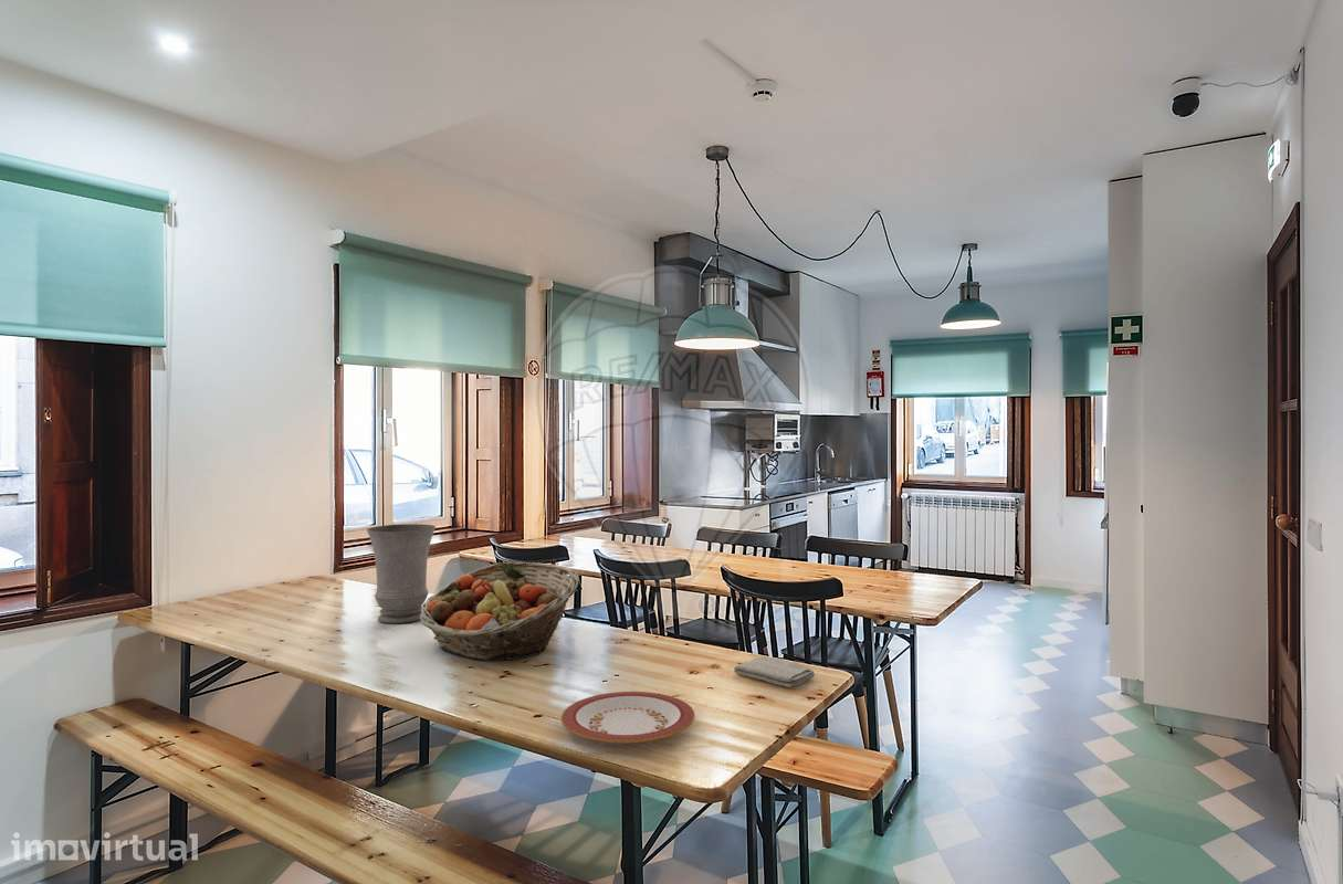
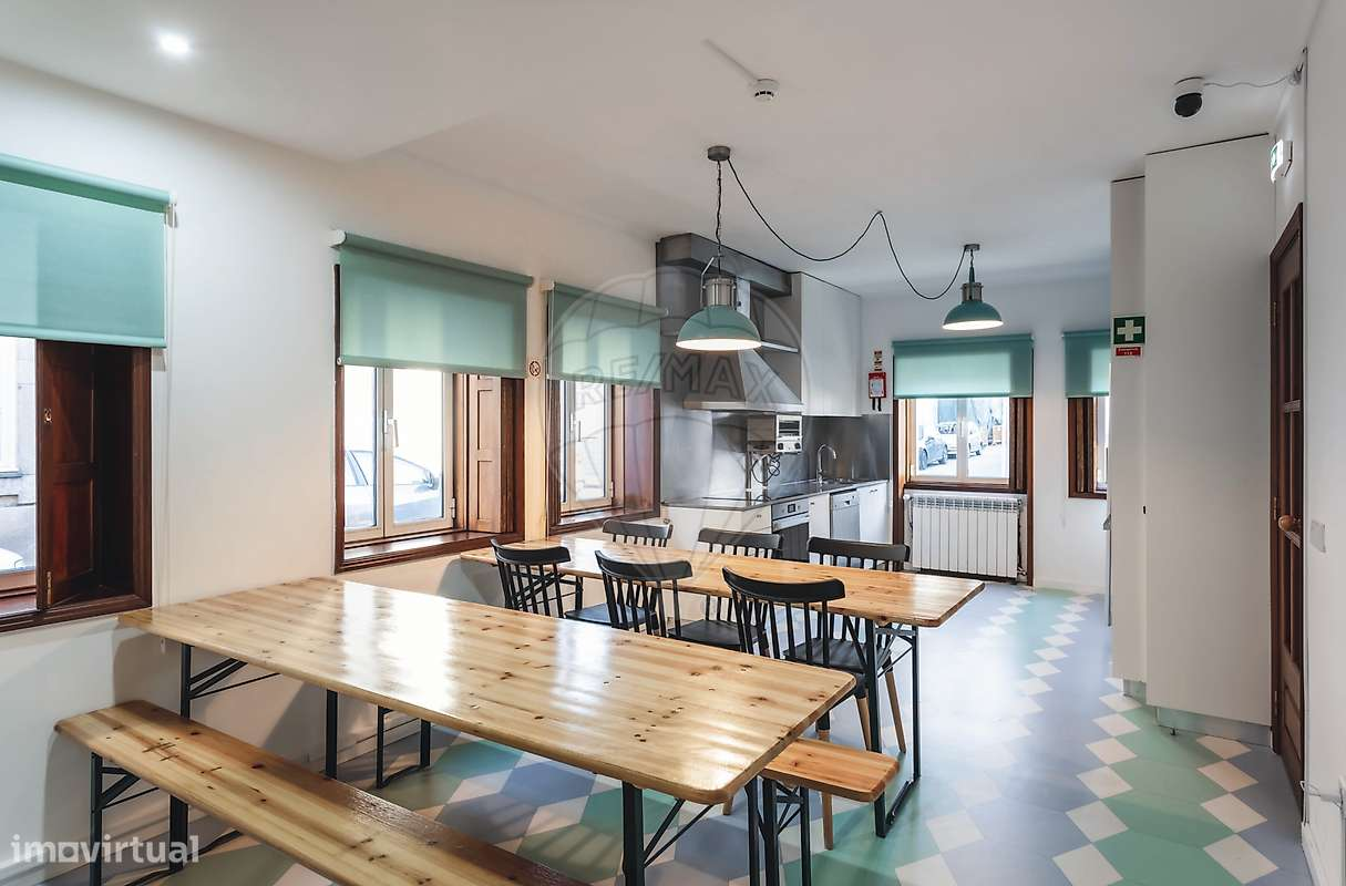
- plate (628, 719)
- washcloth (774, 670)
- vase (401, 572)
- fruit basket (500, 607)
